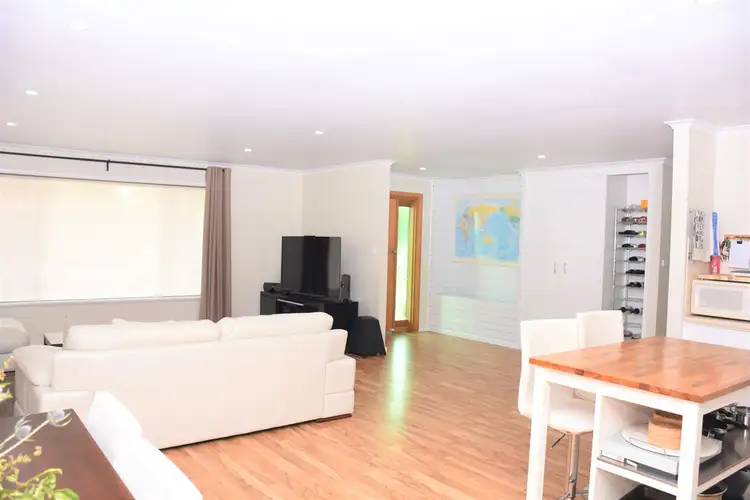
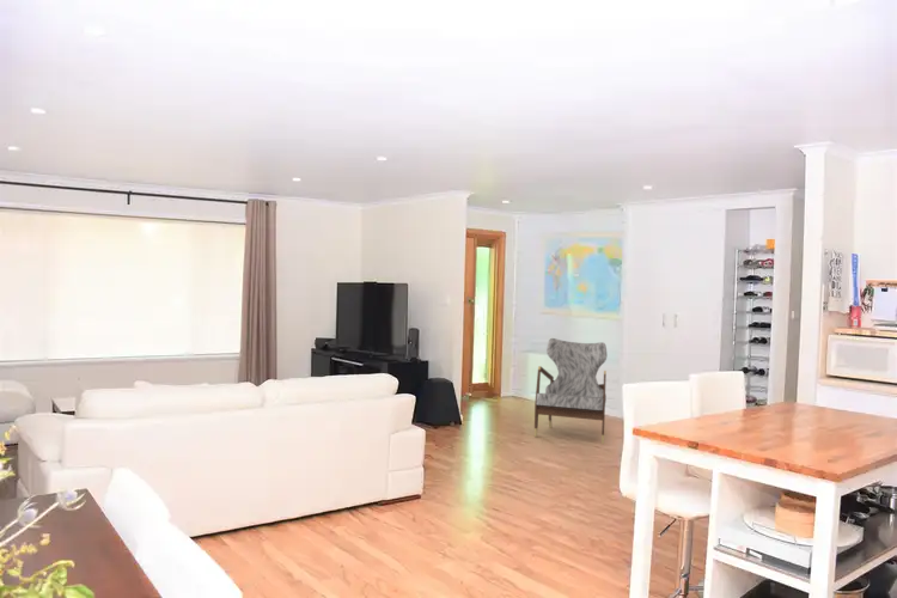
+ armchair (573, 388)
